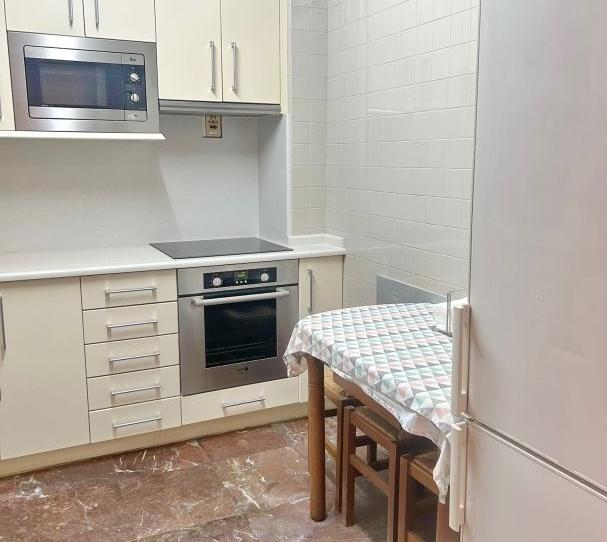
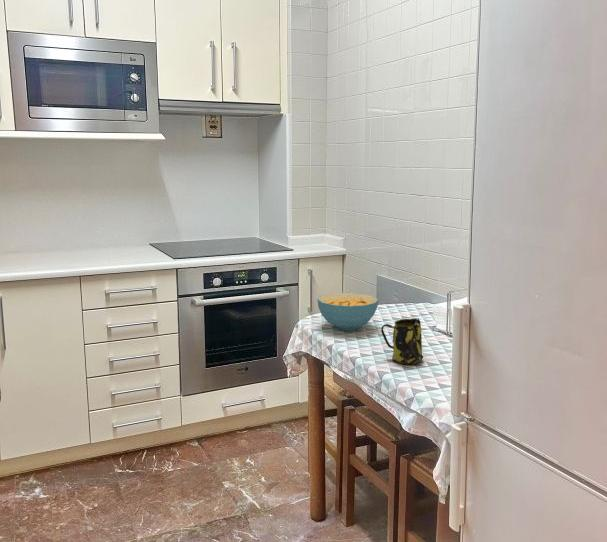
+ cereal bowl (347, 313)
+ mug (405, 340)
